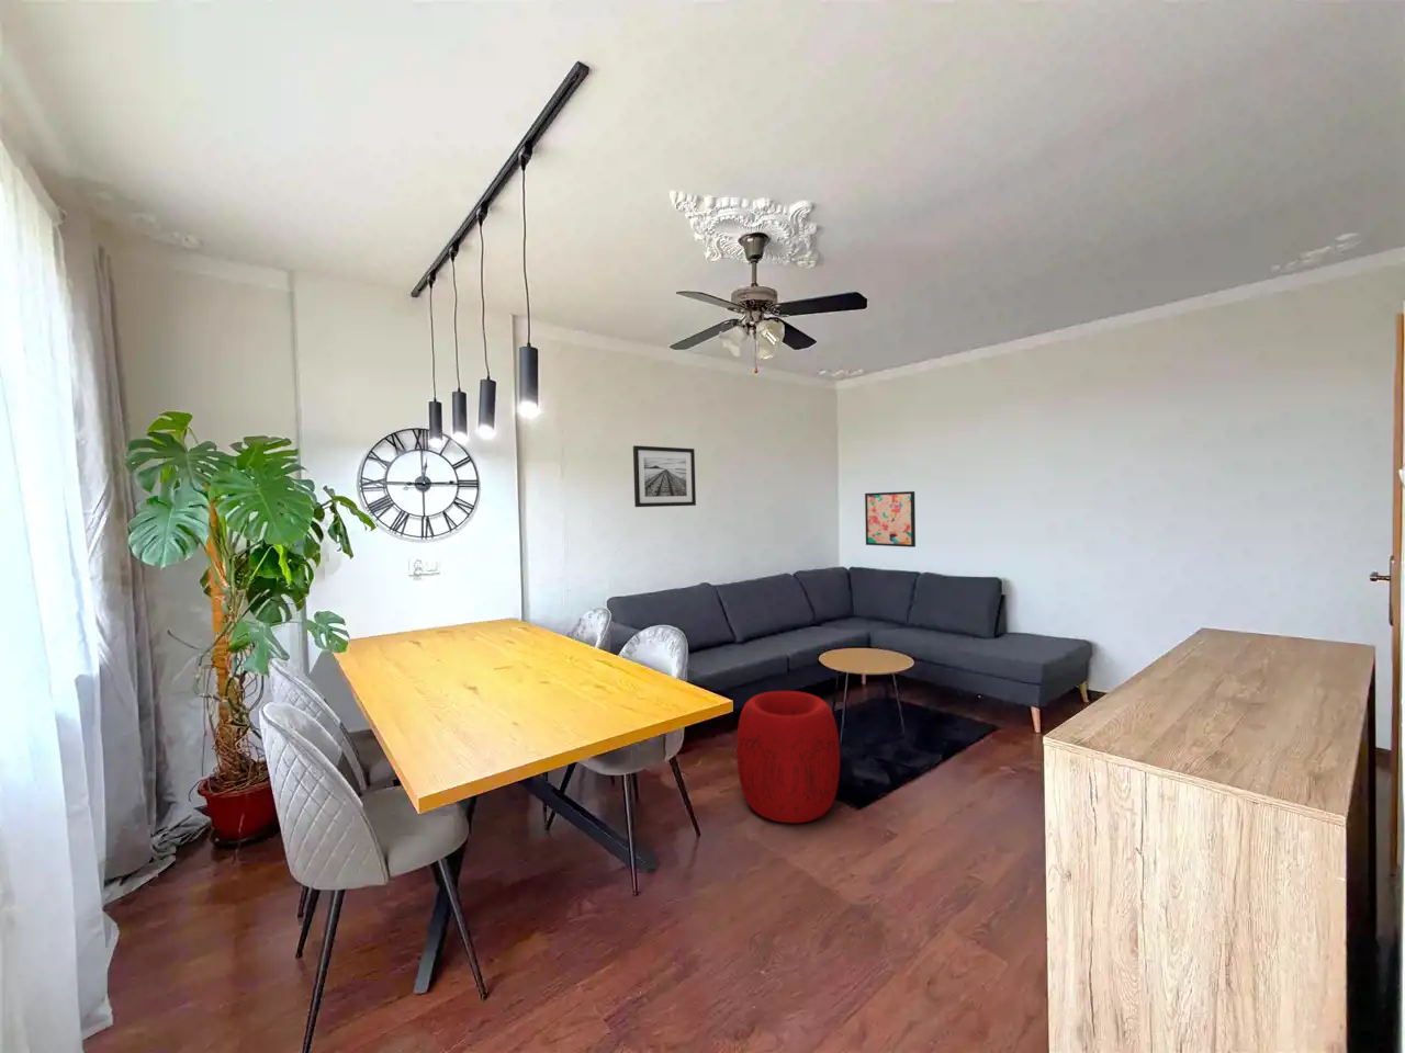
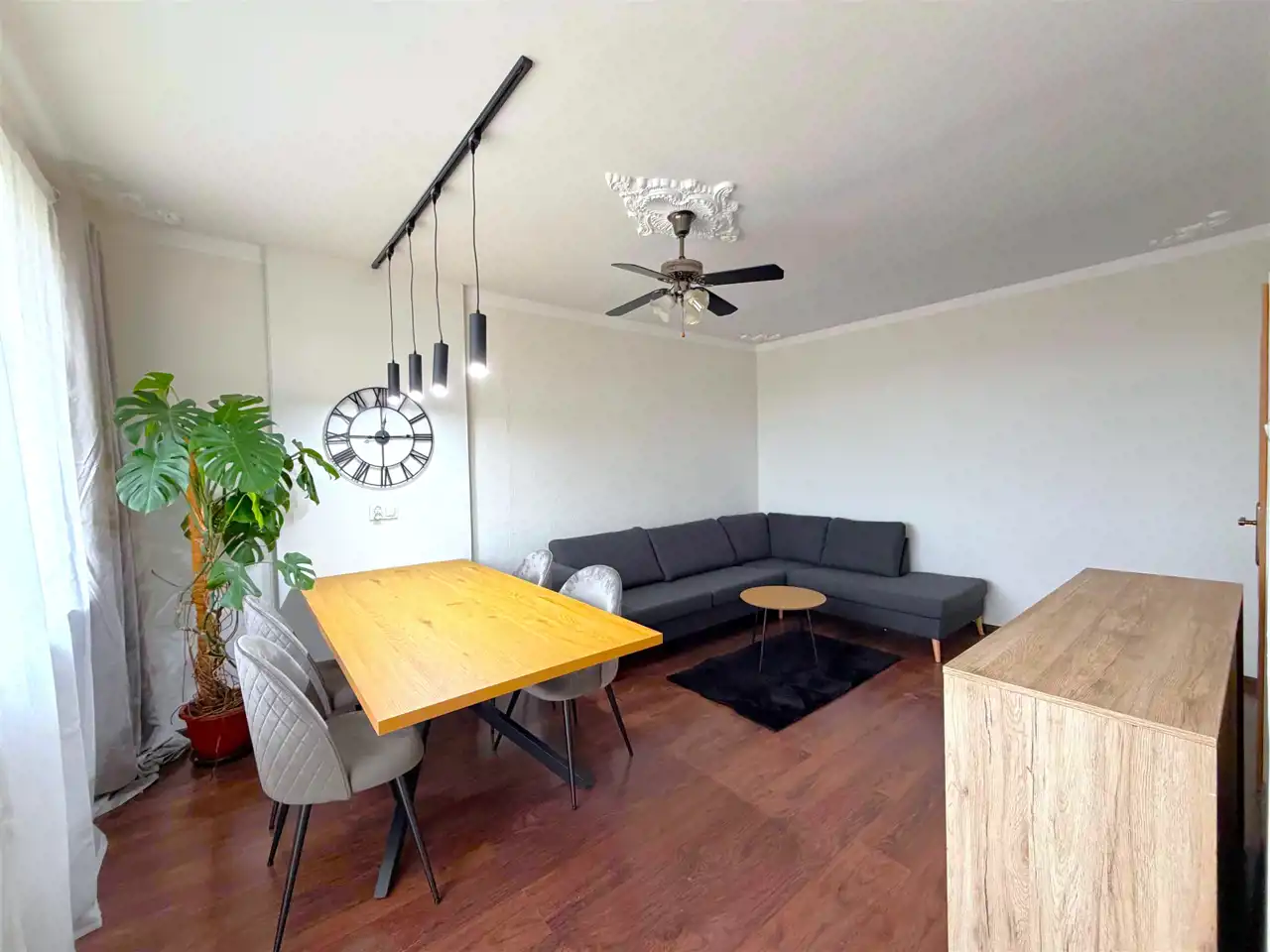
- wall art (665, 476)
- pouf (787, 751)
- wall art (889, 519)
